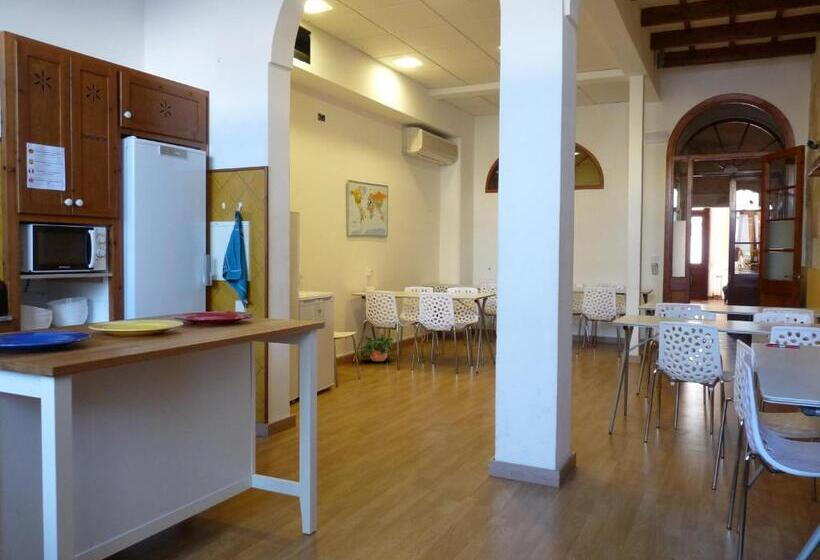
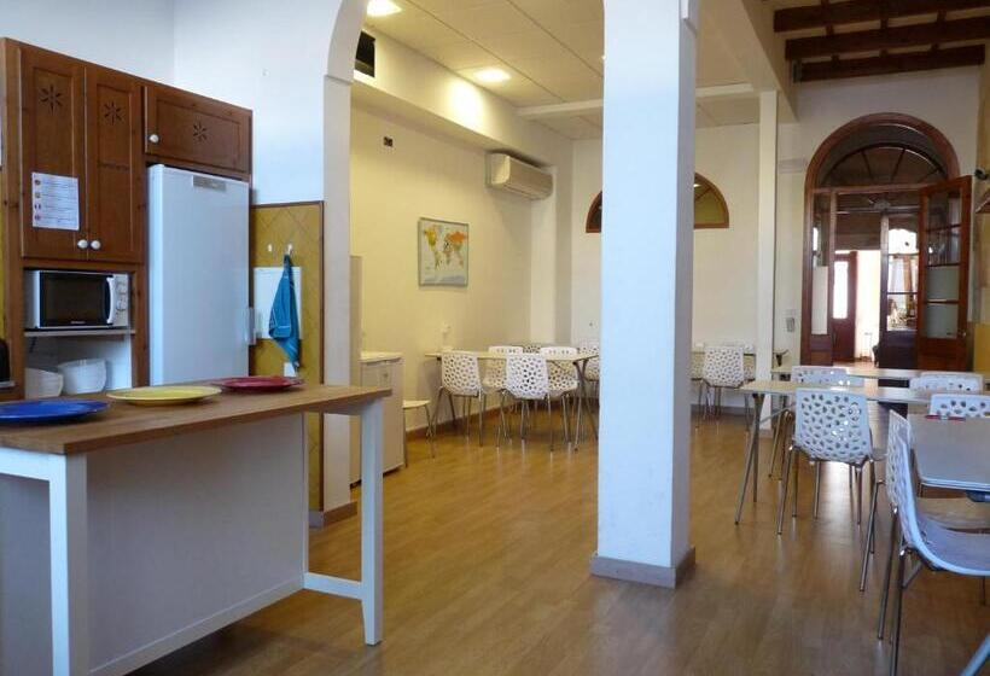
- potted plant (377, 348)
